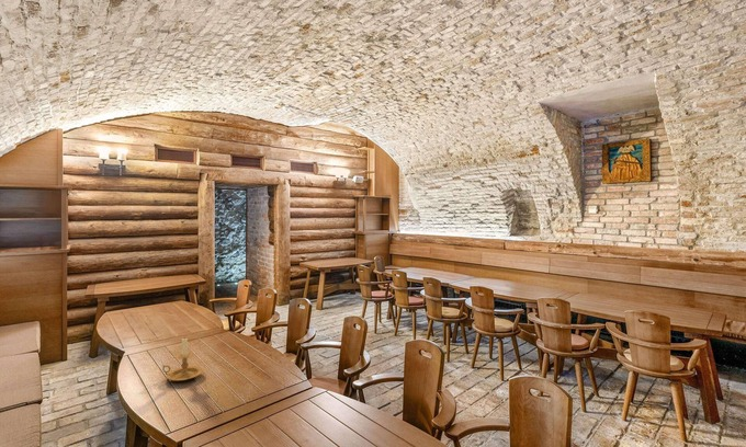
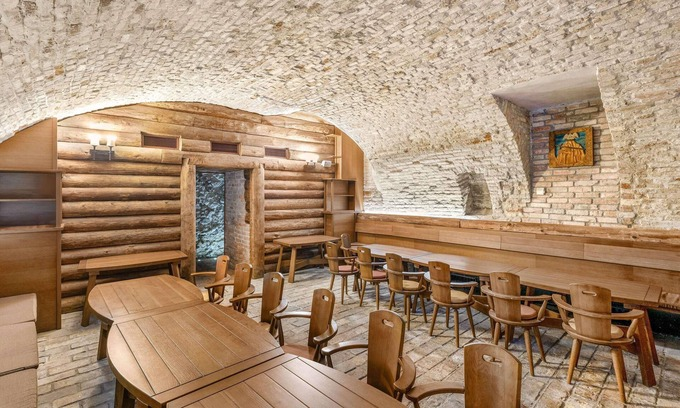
- candle holder (184, 356)
